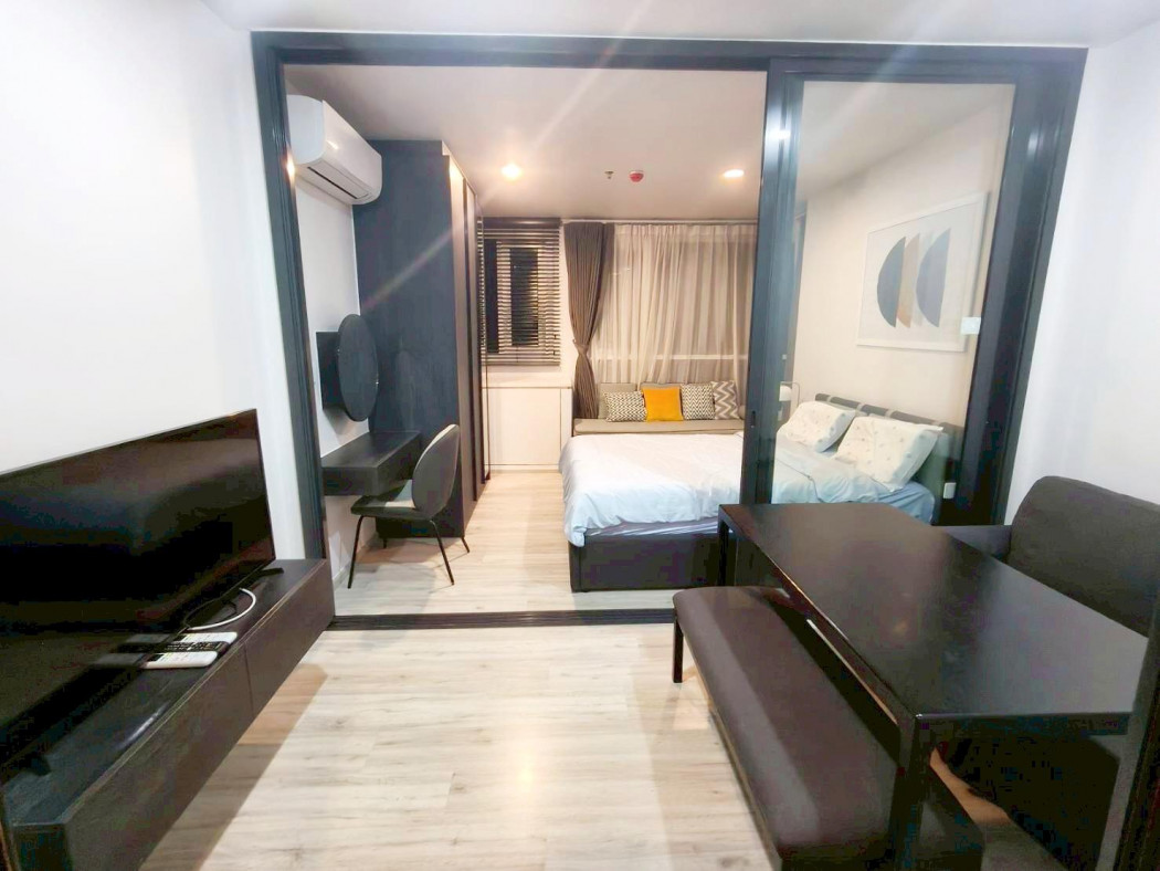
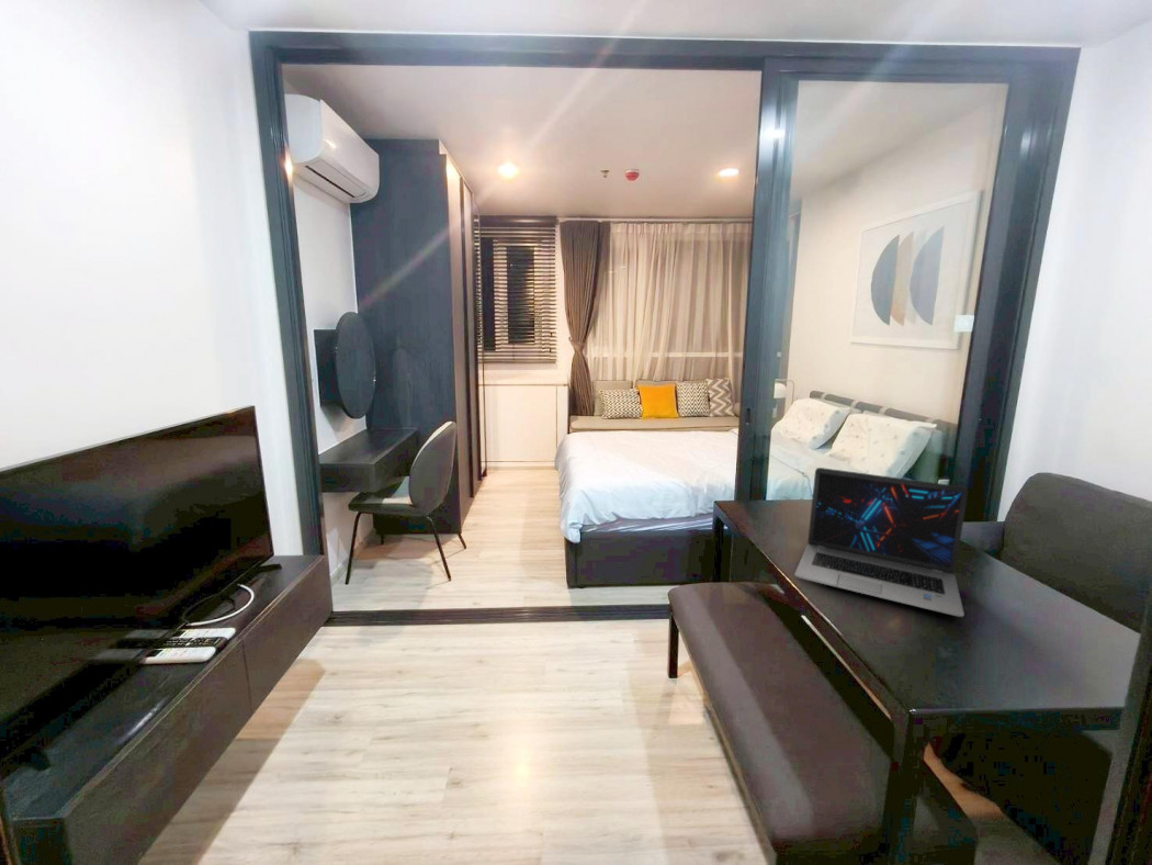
+ laptop (880, 535)
